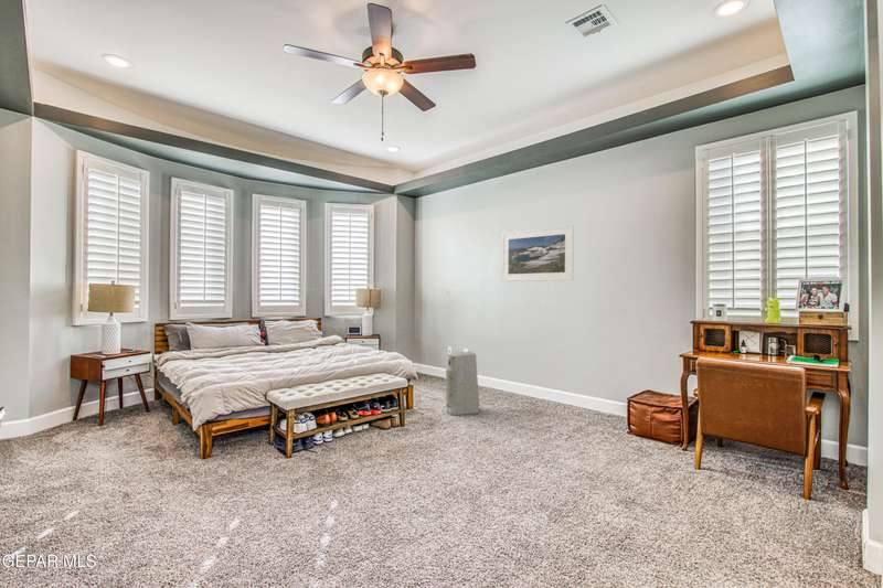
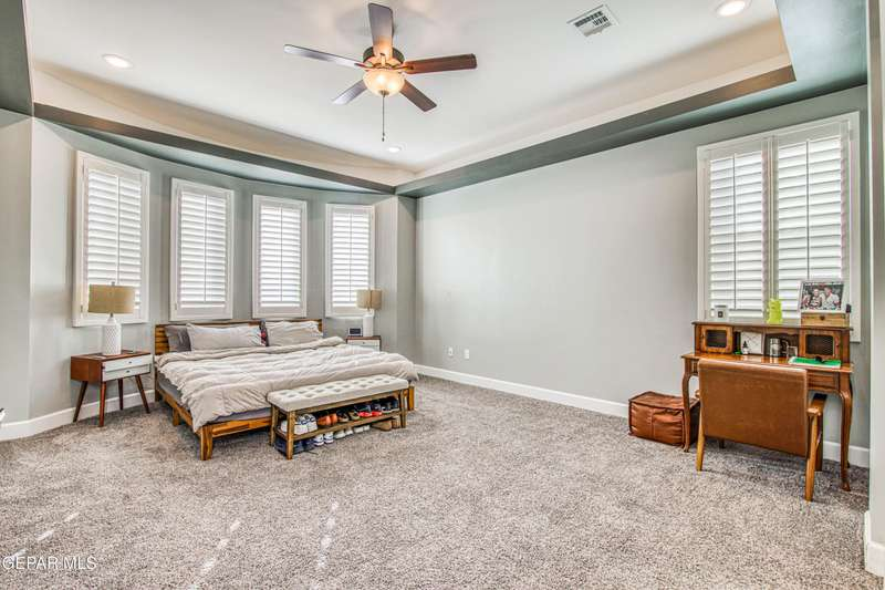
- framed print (535, 255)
- air purifier (461, 382)
